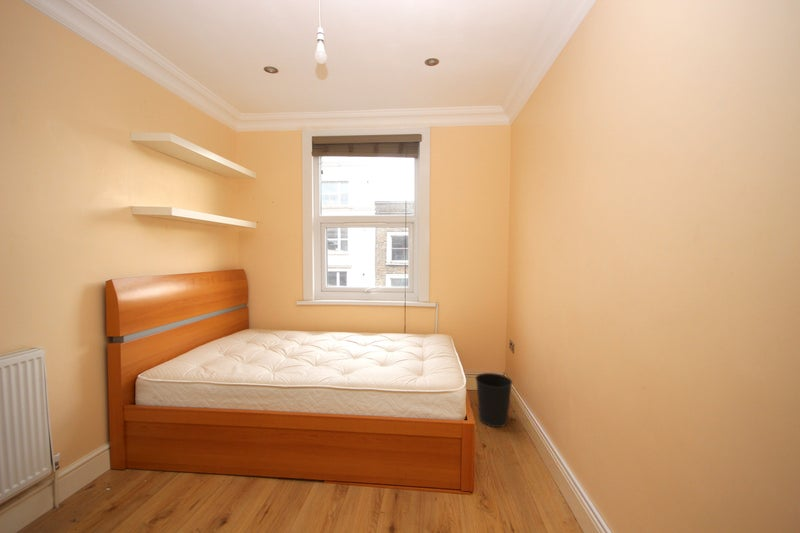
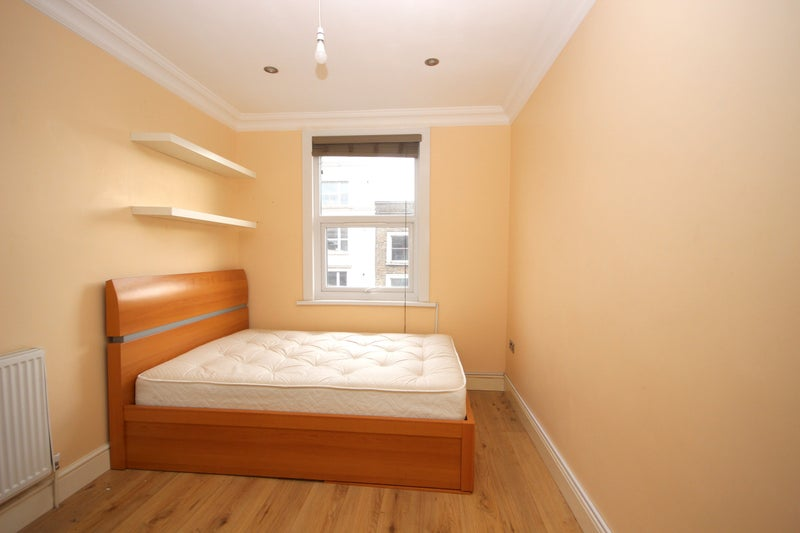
- wastebasket (493, 399)
